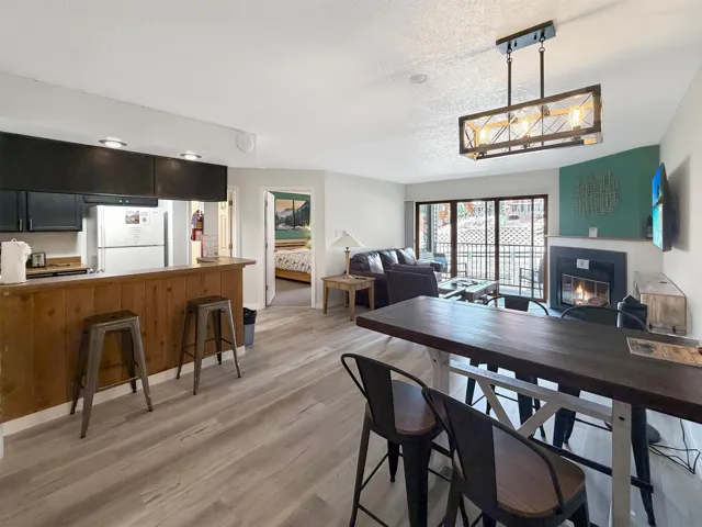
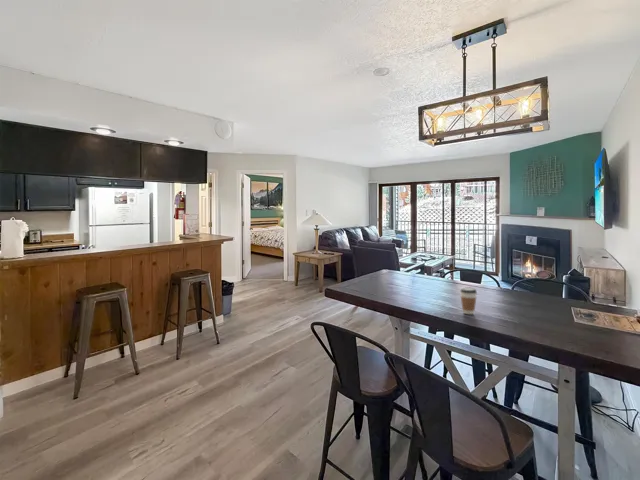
+ coffee cup (468, 300)
